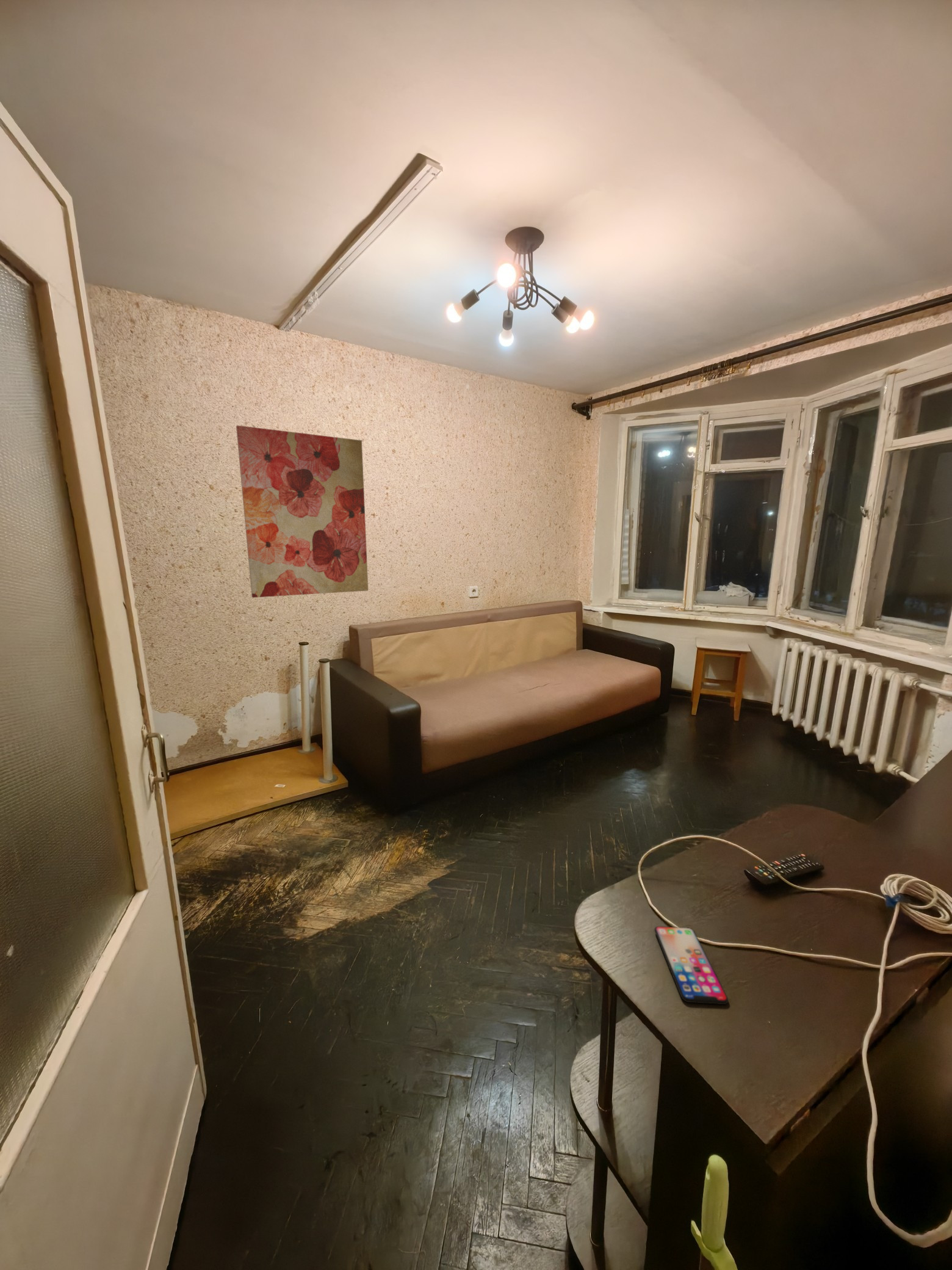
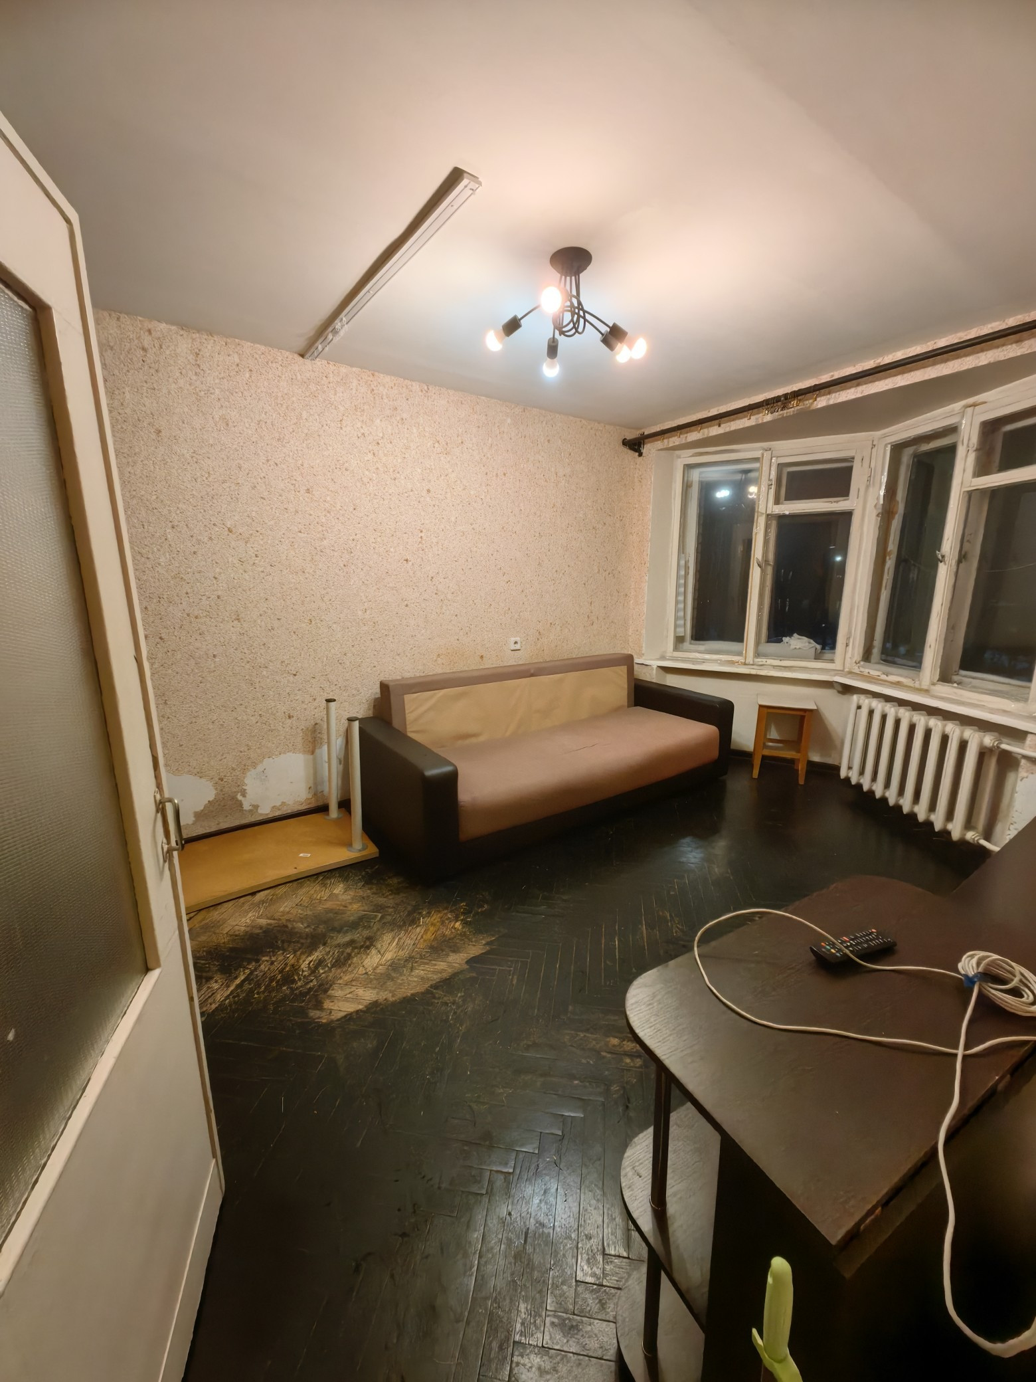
- smartphone (688, 962)
- wall art (308, 516)
